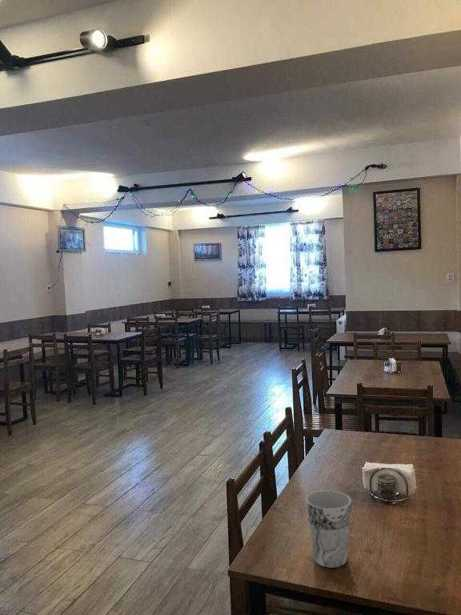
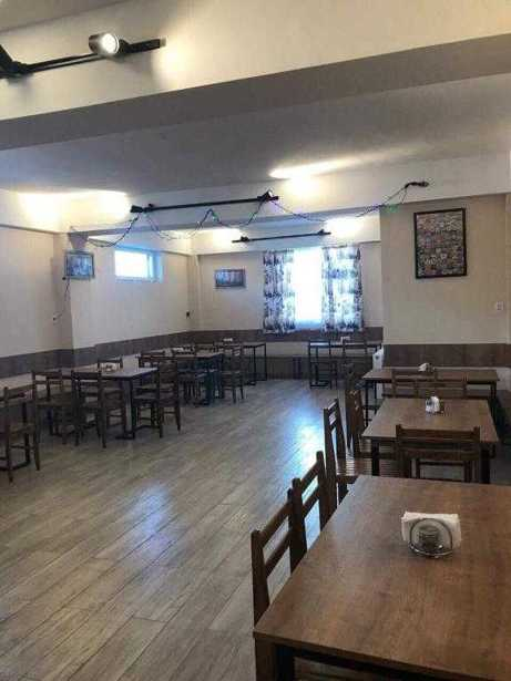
- cup (329, 529)
